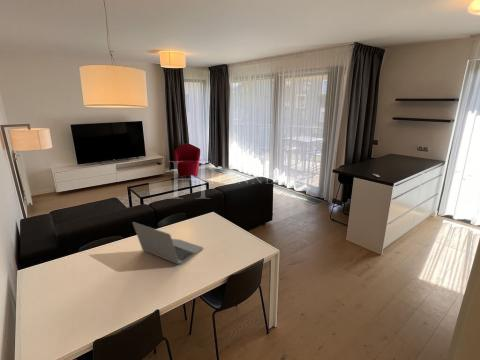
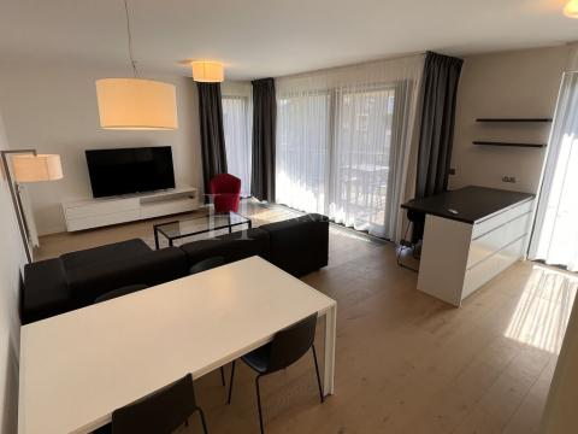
- laptop (169, 235)
